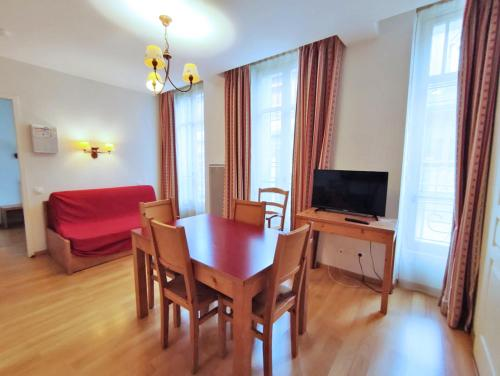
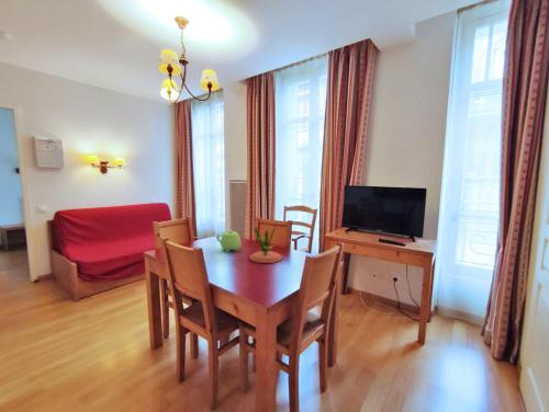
+ plant (265, 240)
+ teapot (227, 239)
